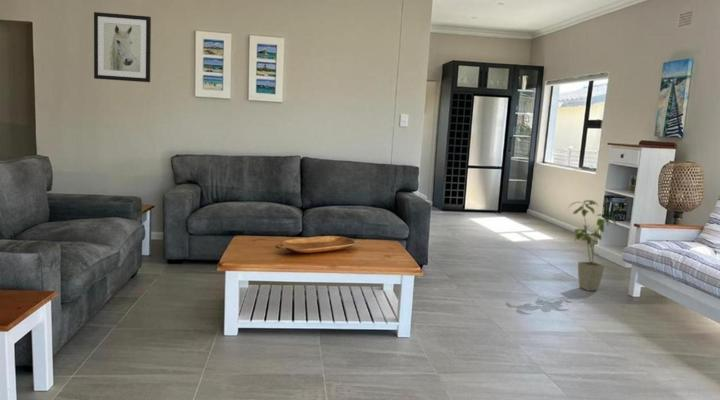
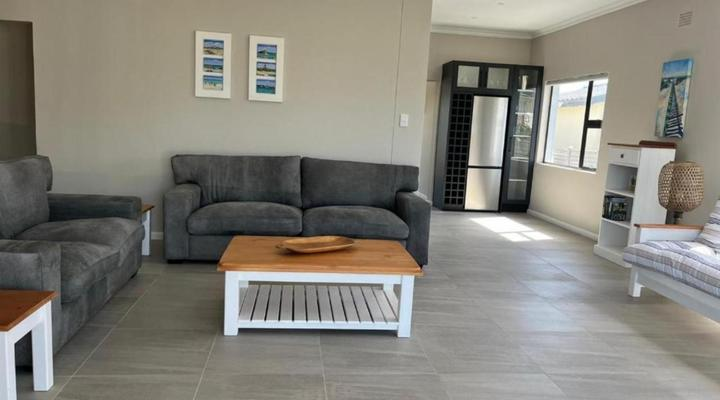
- house plant (587, 244)
- wall art (122, 47)
